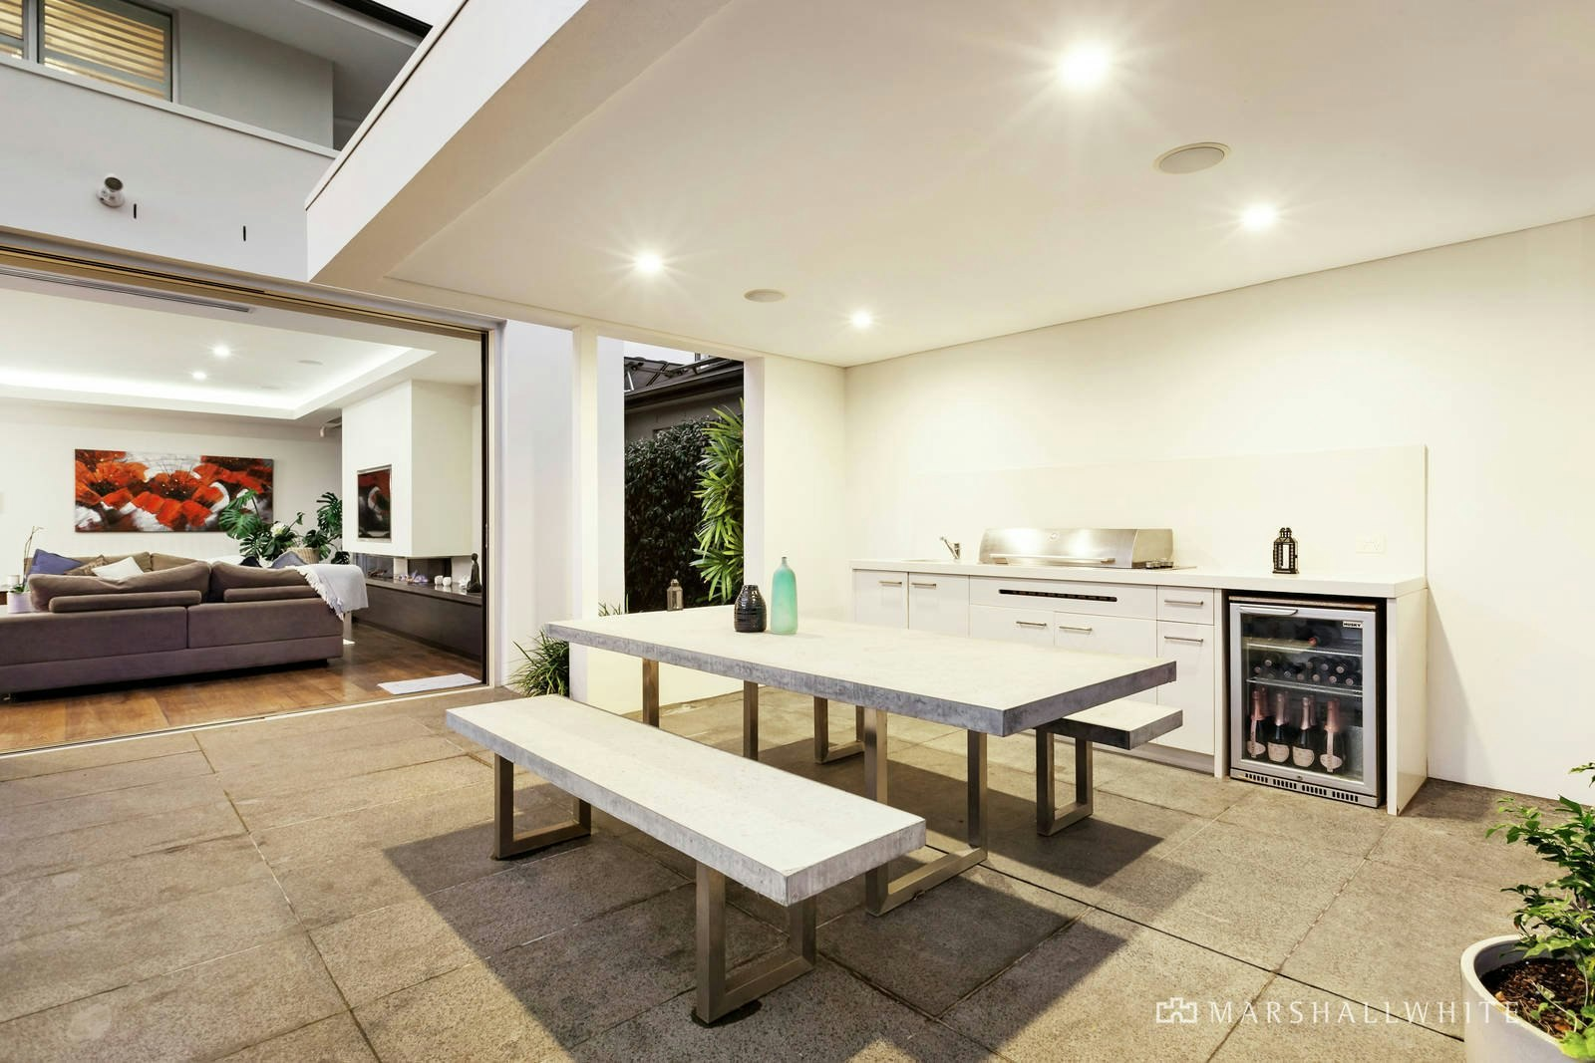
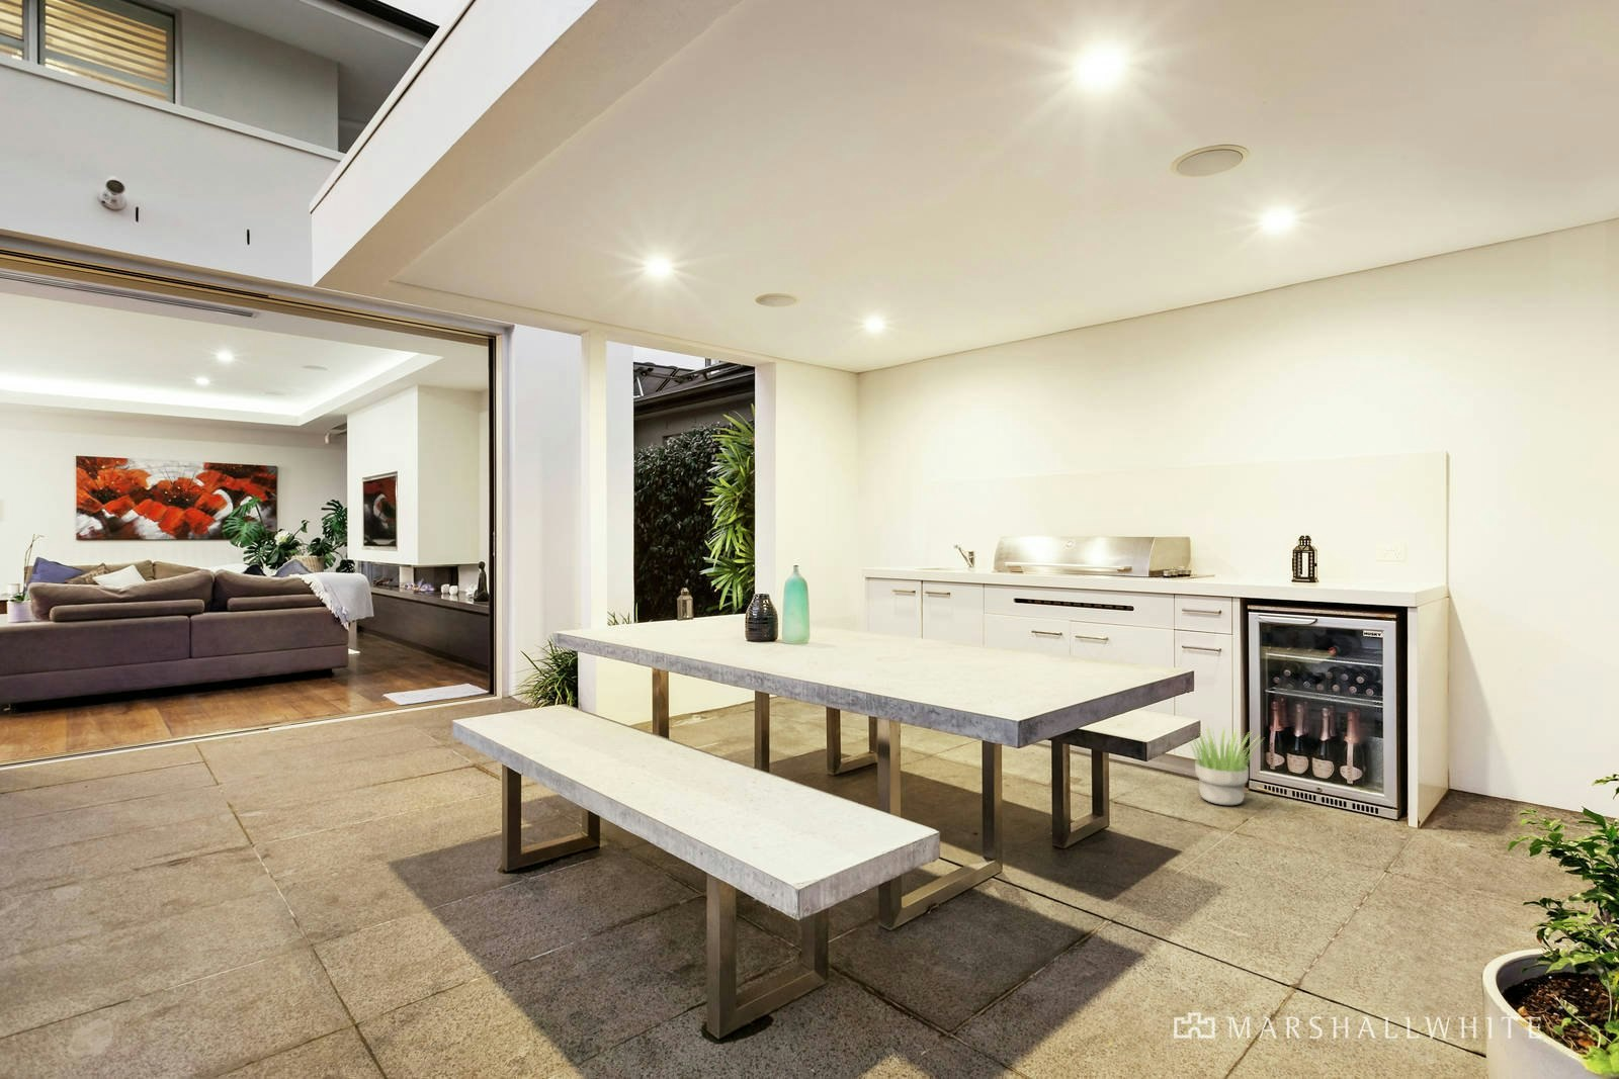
+ potted plant (1220, 767)
